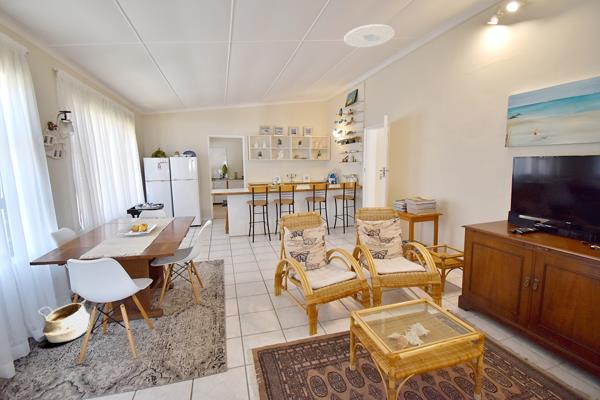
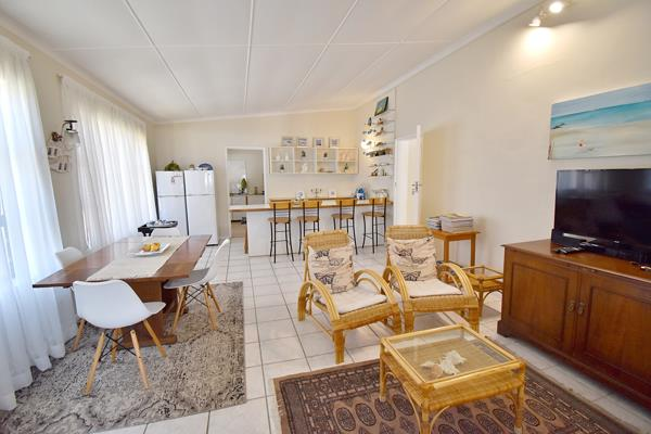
- woven basket (65, 318)
- ceiling light (368, 34)
